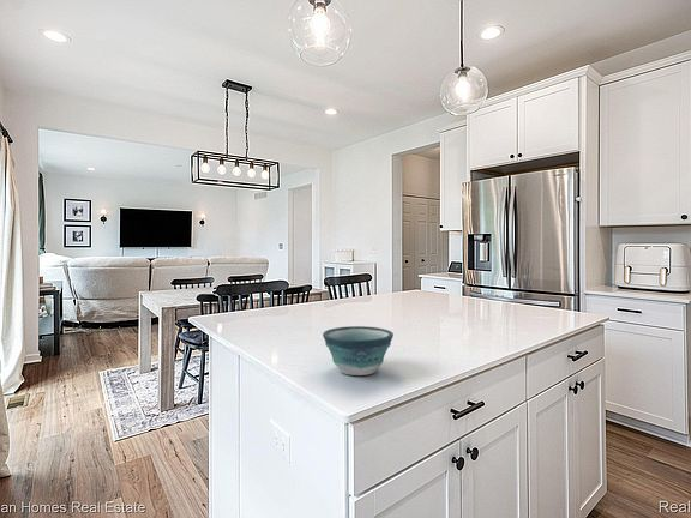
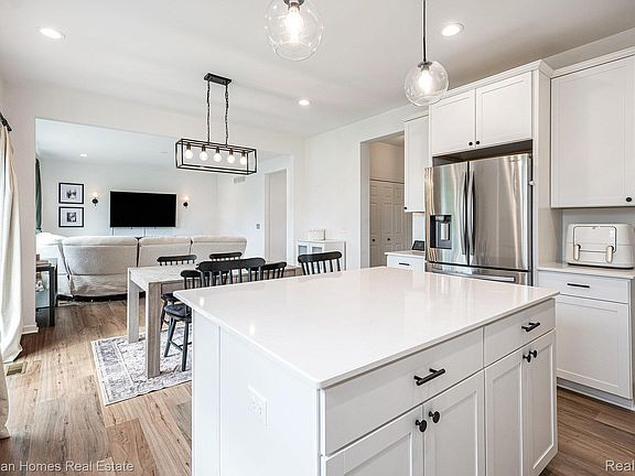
- bowl (357, 350)
